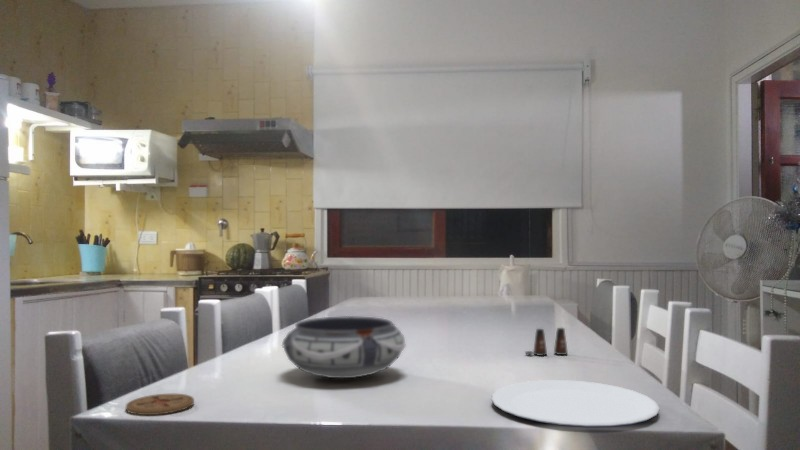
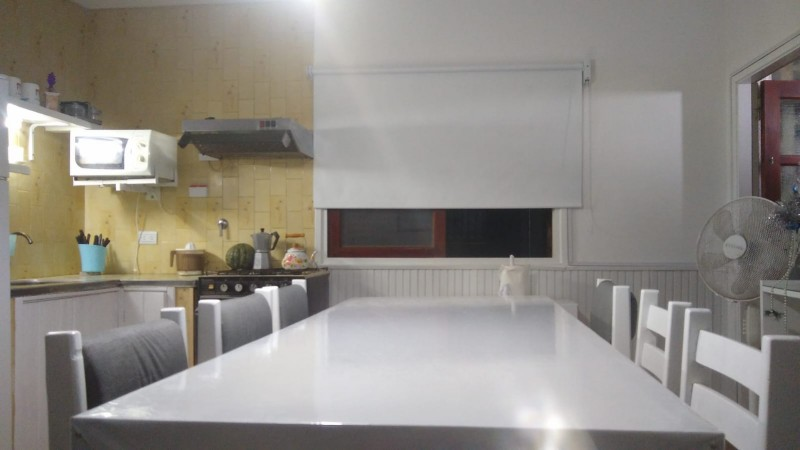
- coaster (160, 403)
- plate (572, 402)
- bowl (344, 349)
- salt shaker (545, 342)
